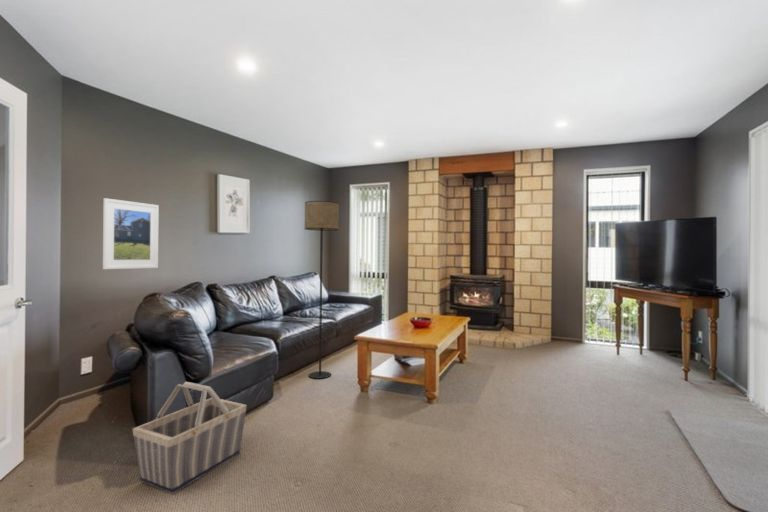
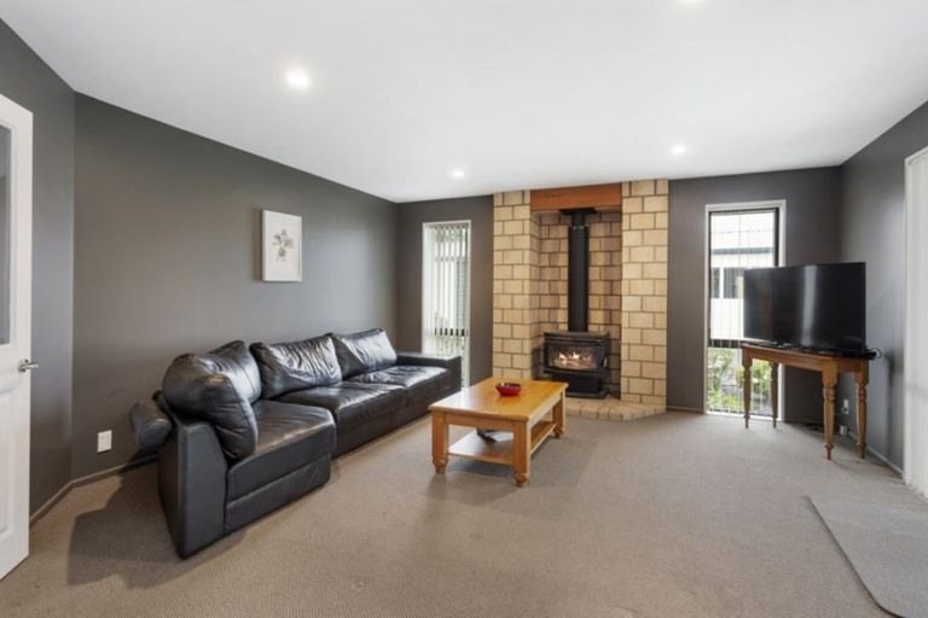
- floor lamp (320, 289)
- basket (193, 426)
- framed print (132, 235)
